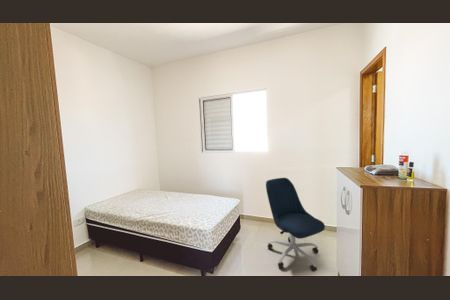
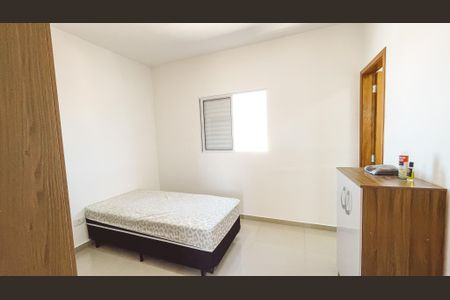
- office chair (293, 219)
